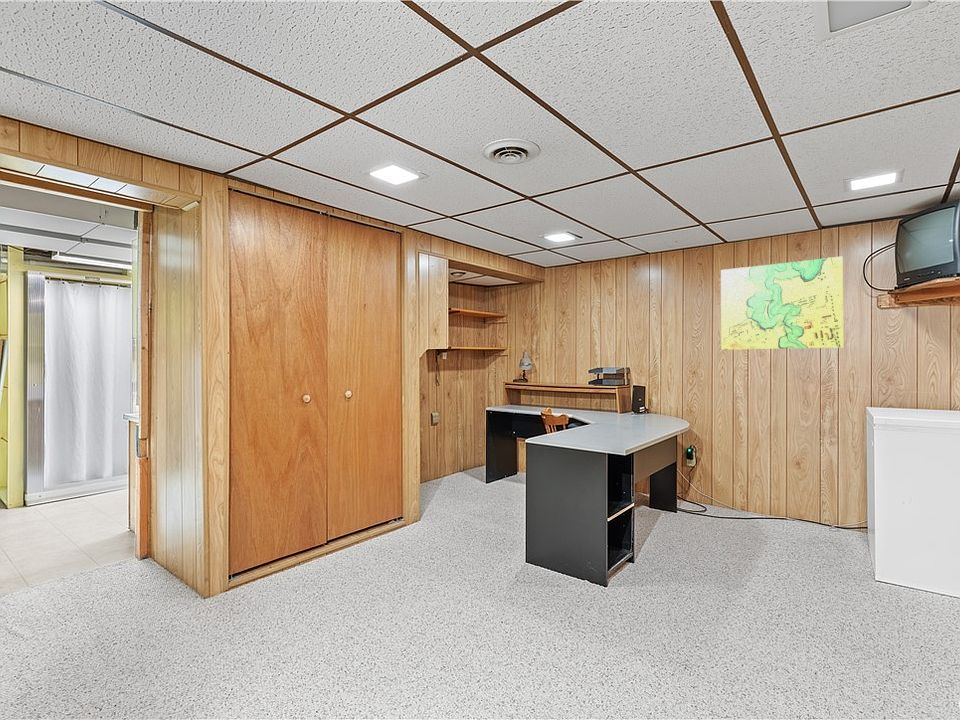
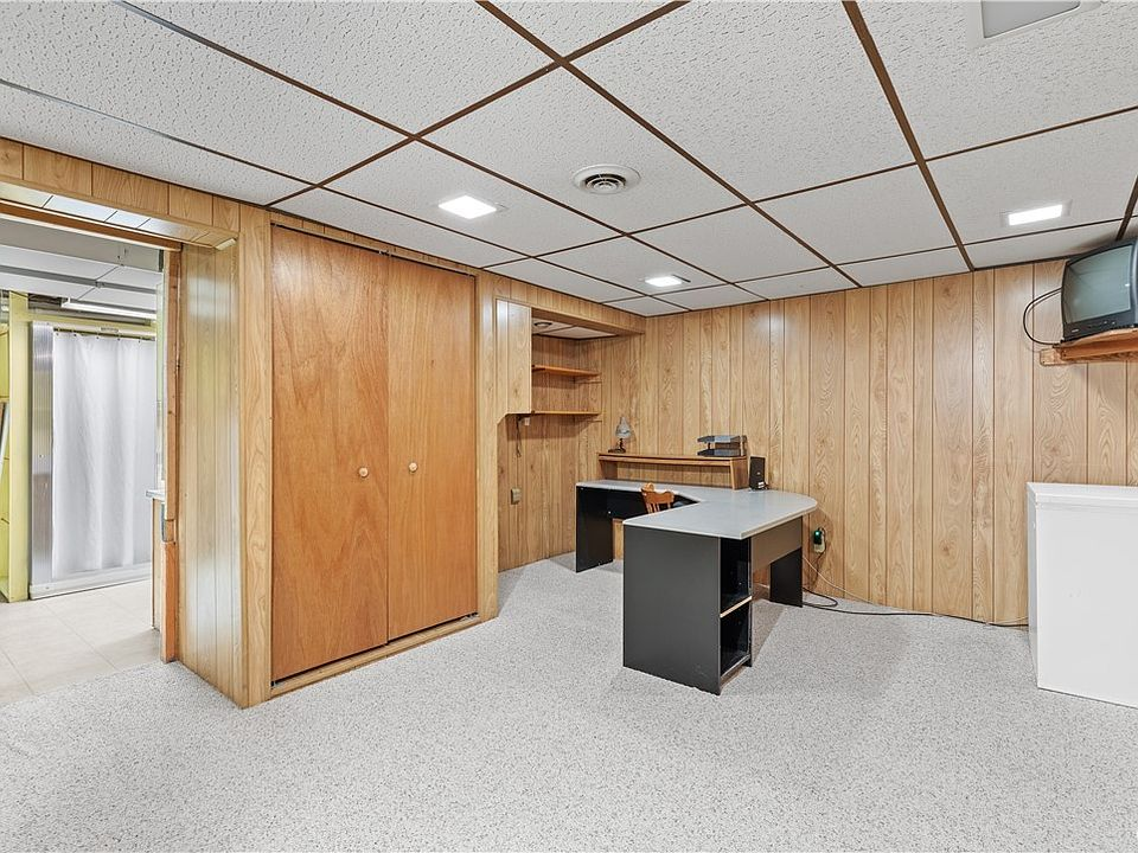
- map (777, 305)
